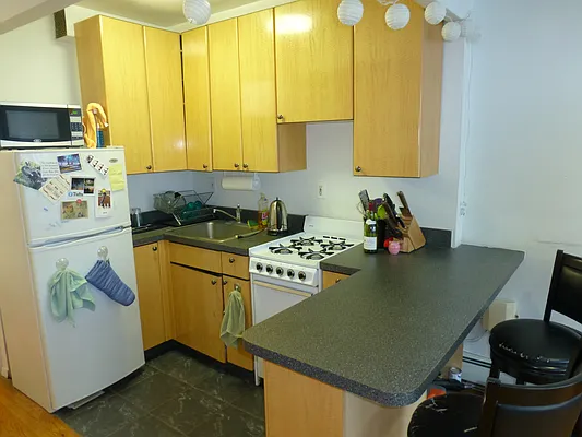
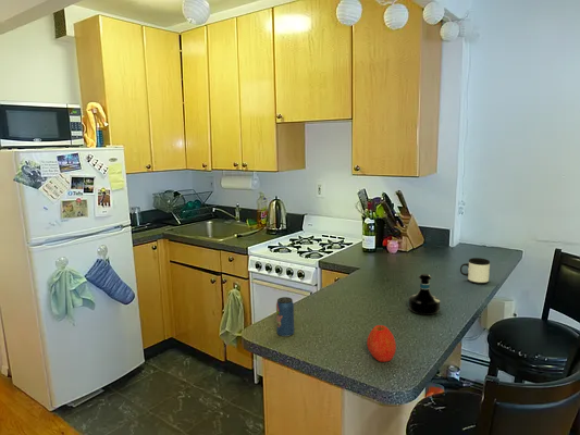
+ tequila bottle (424, 291)
+ apple (381, 341)
+ beverage can (285, 315)
+ mug (474, 270)
